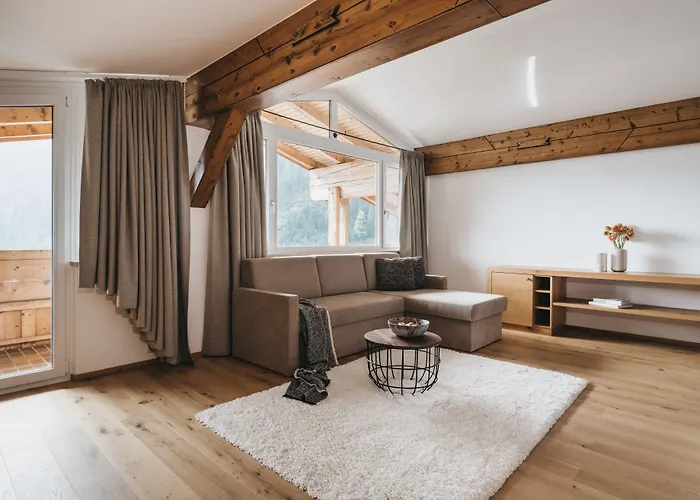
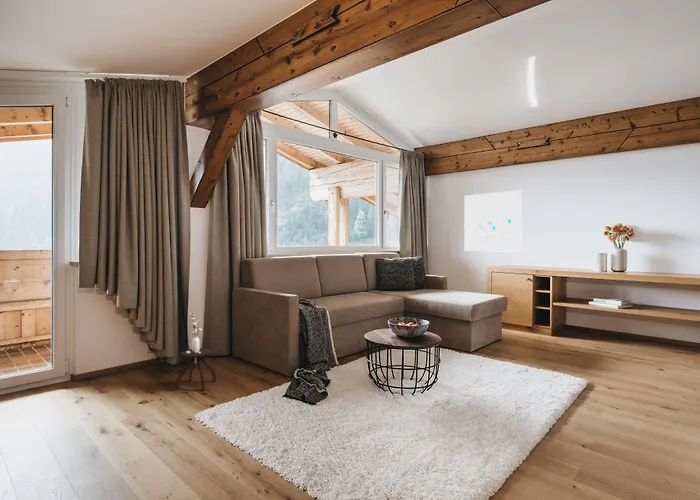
+ side table (196, 349)
+ wall art (491, 222)
